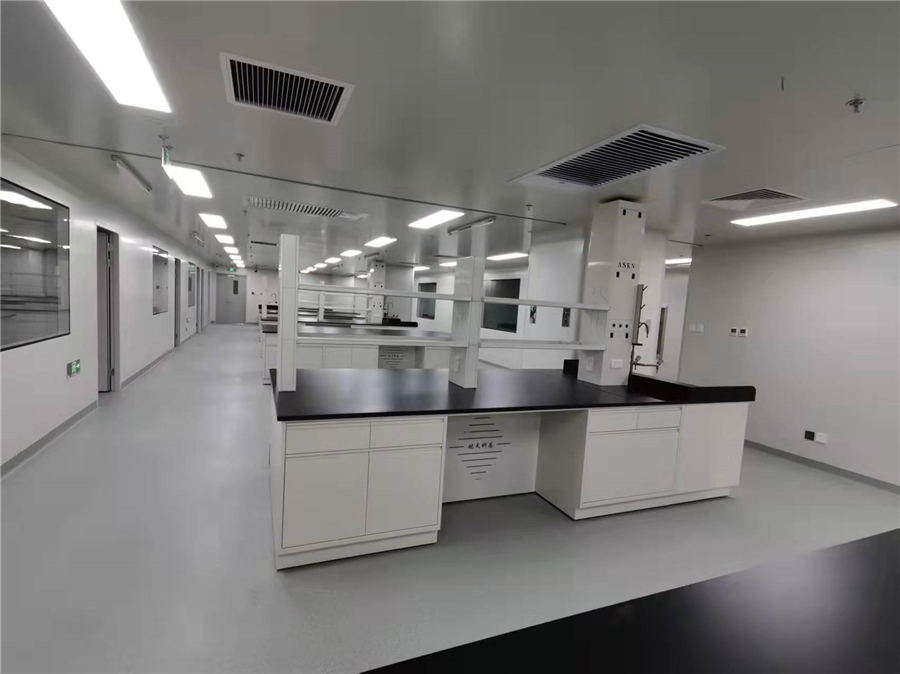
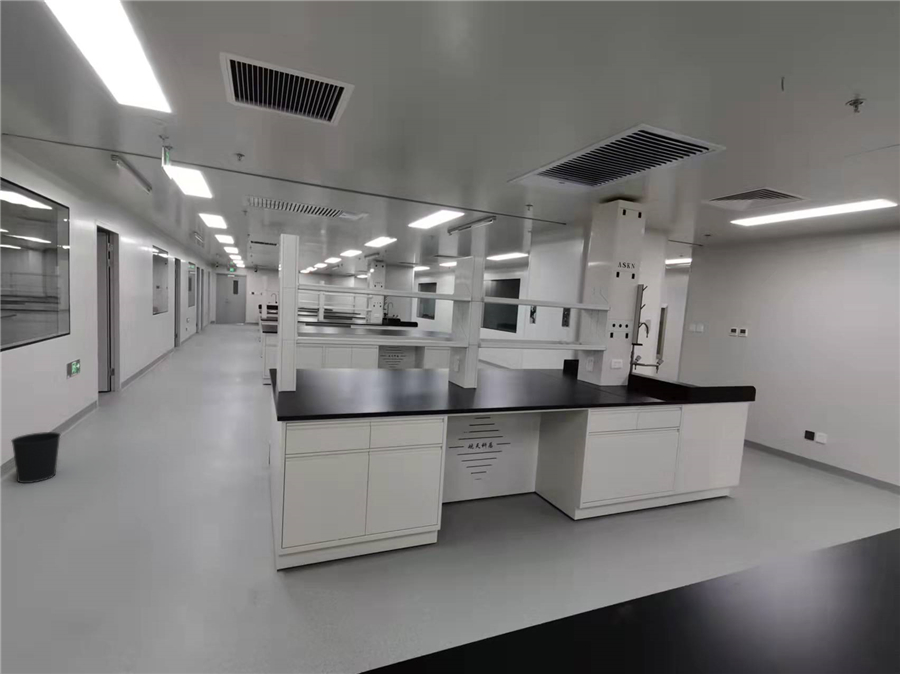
+ wastebasket (36, 457)
